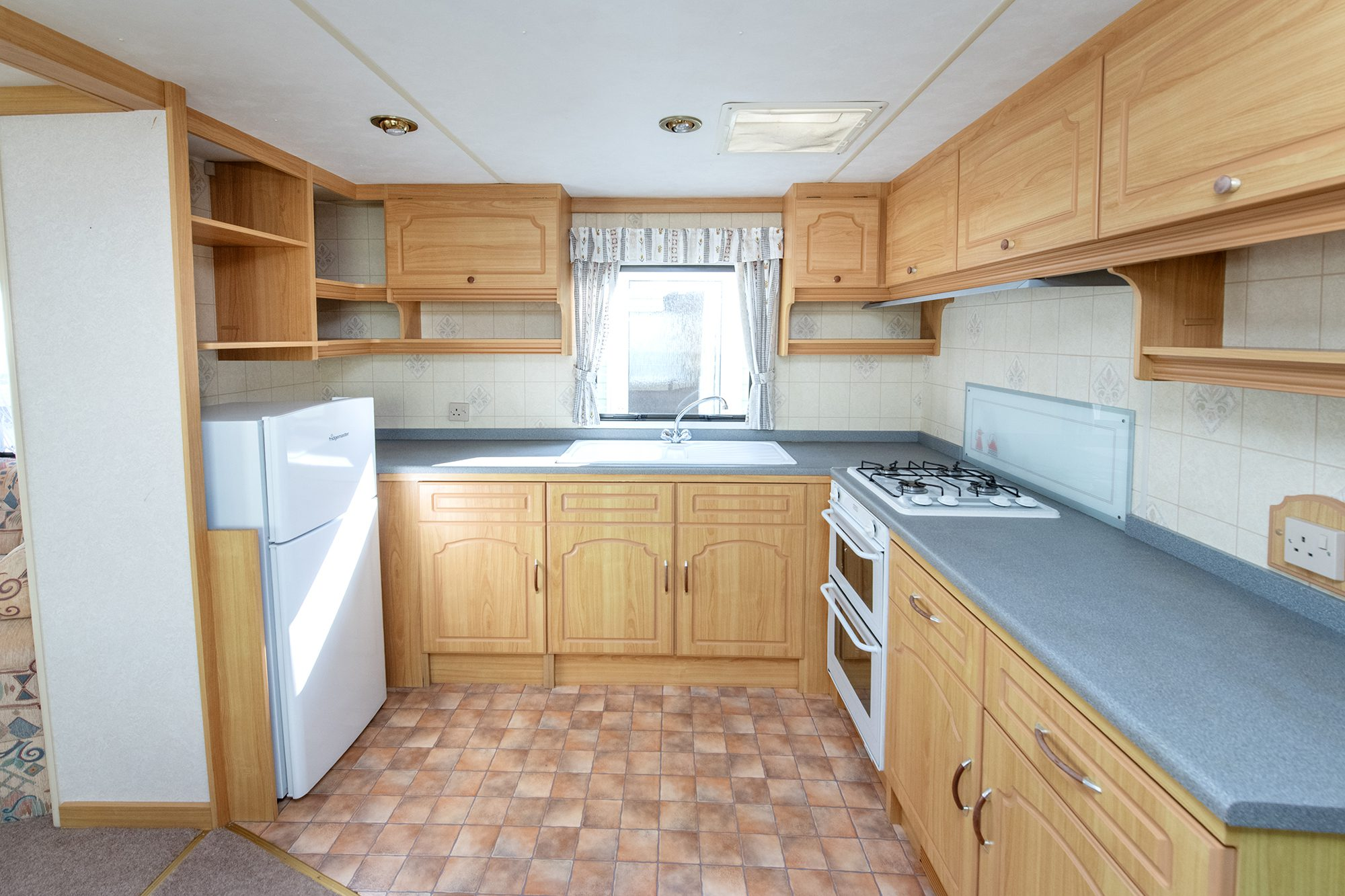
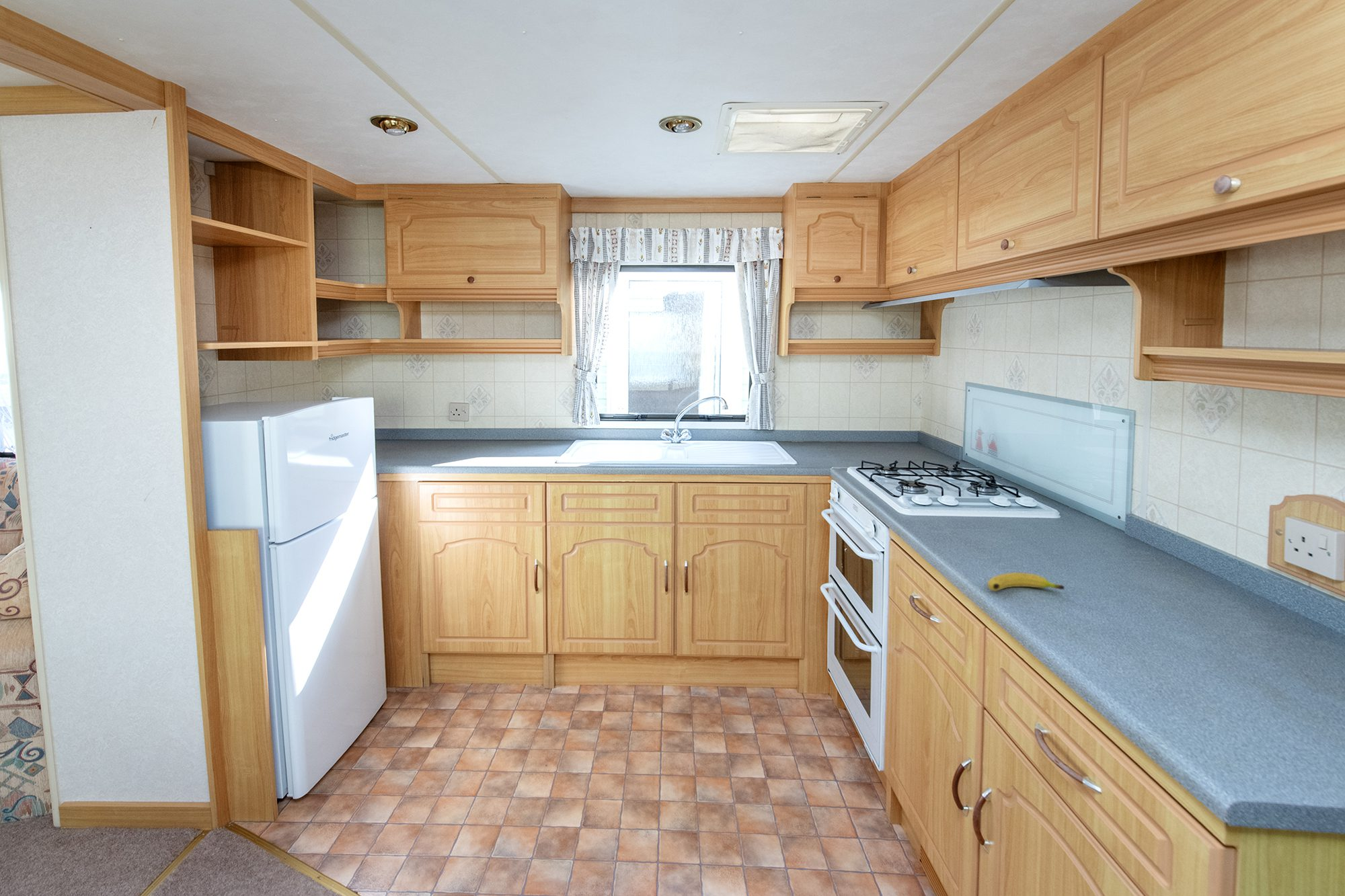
+ fruit (1025, 584)
